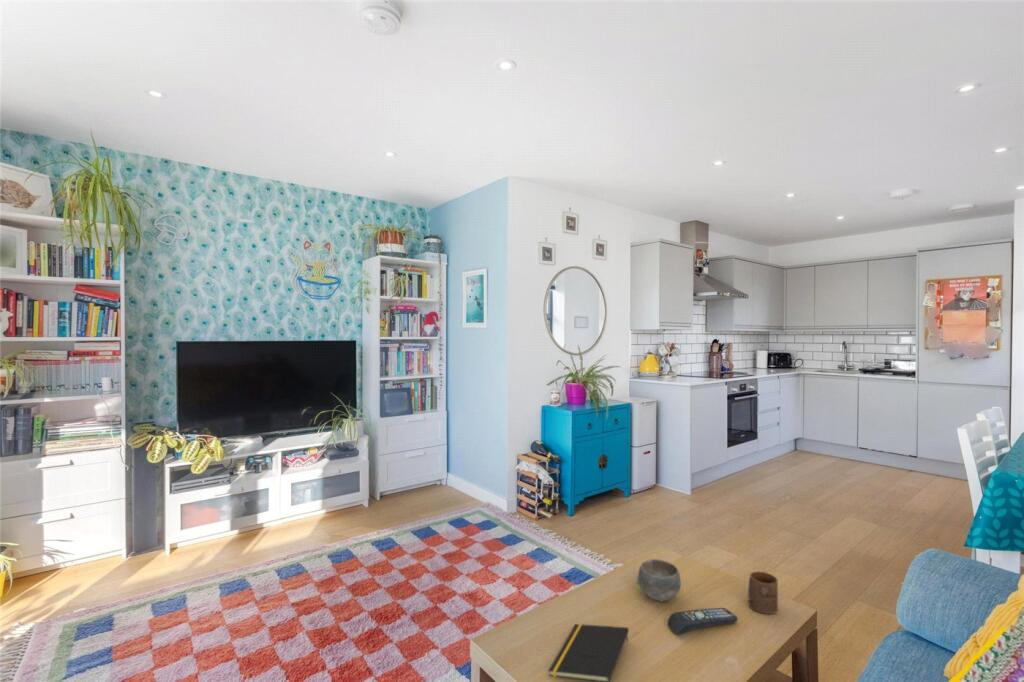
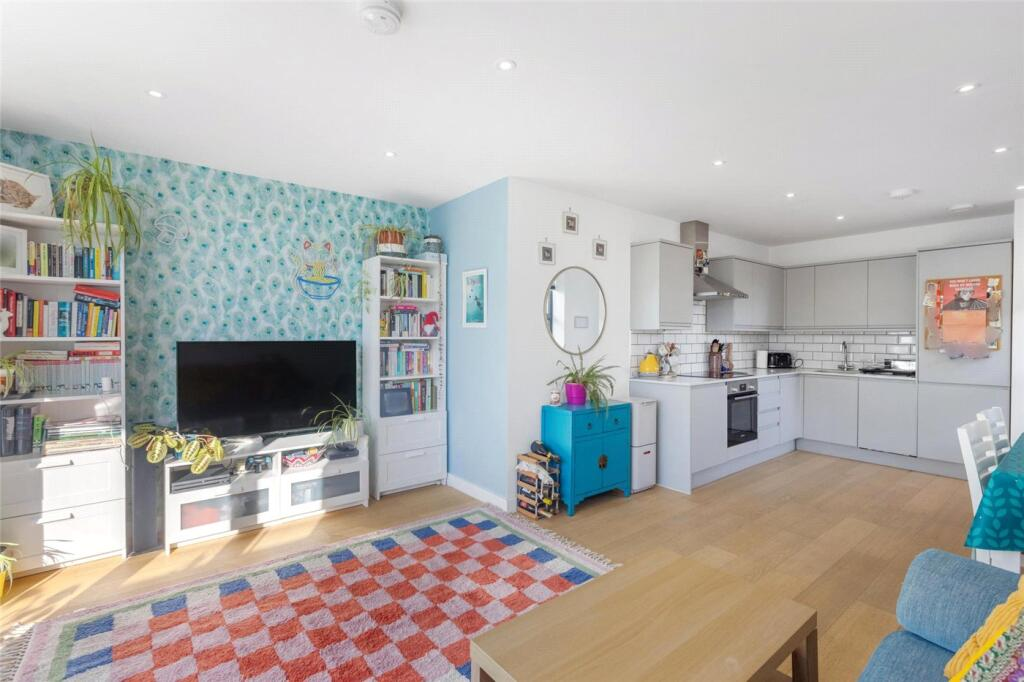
- remote control (702, 618)
- notepad (590, 650)
- bowl (659, 582)
- cup (762, 592)
